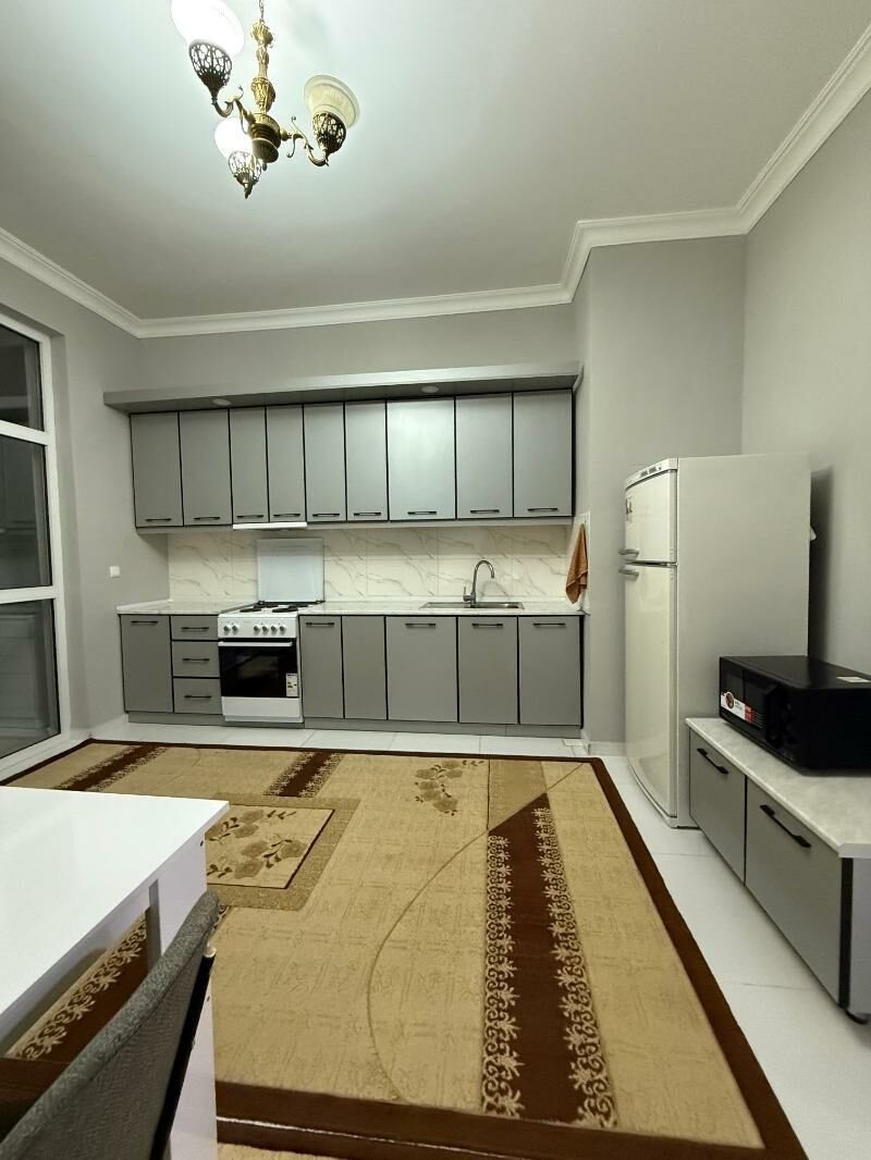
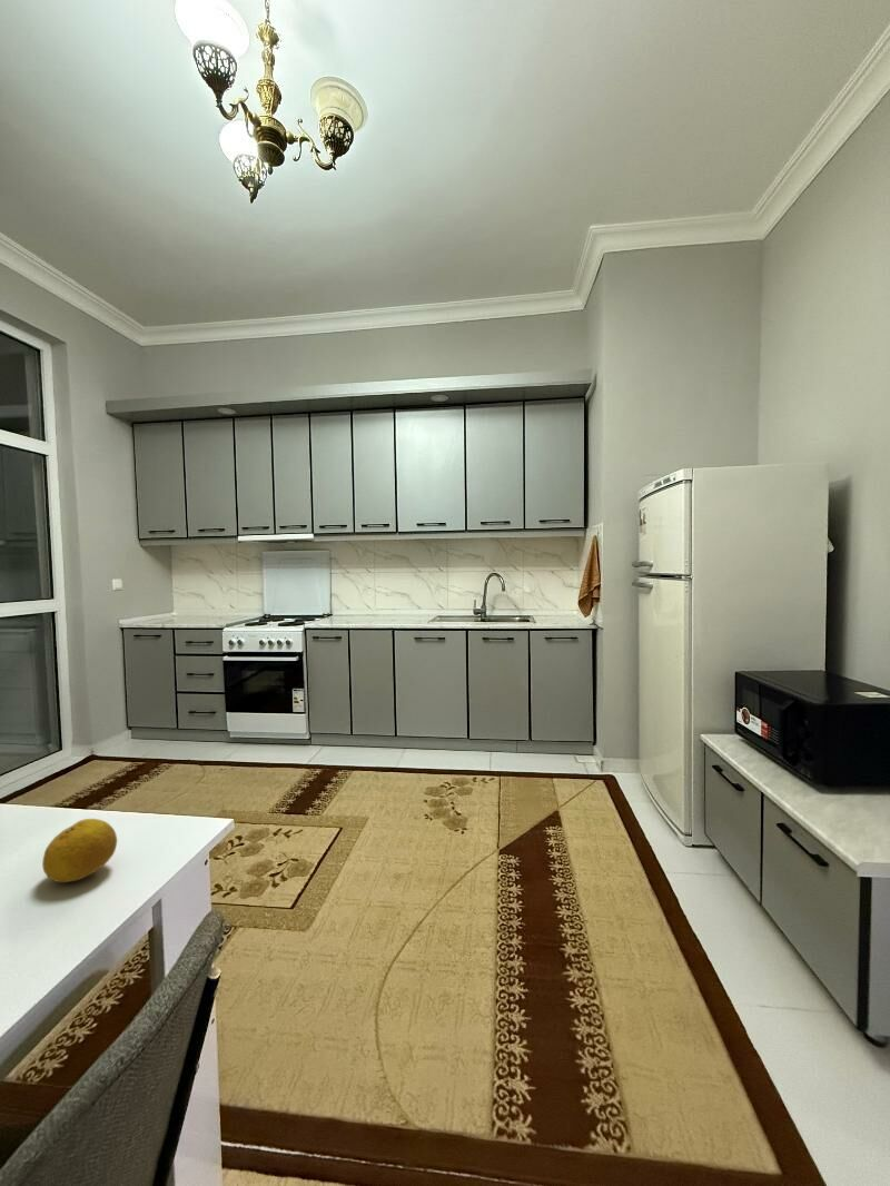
+ fruit (80, 849)
